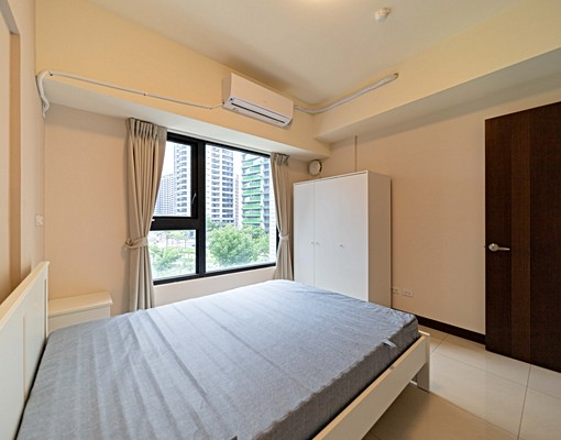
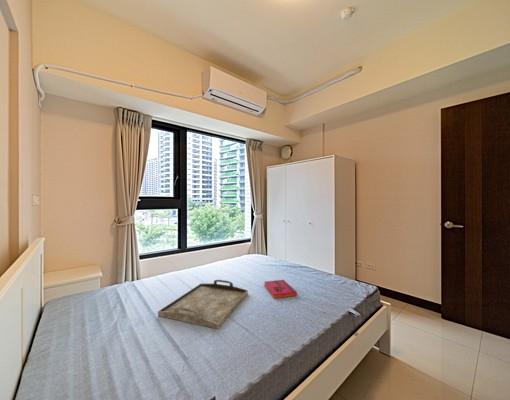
+ serving tray (207, 298)
+ hardback book (279, 288)
